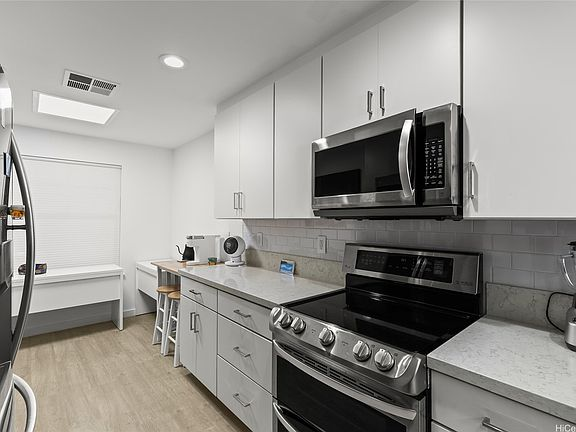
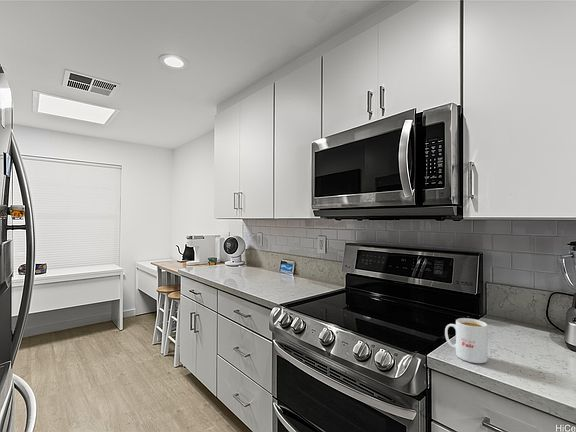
+ mug (465, 338)
